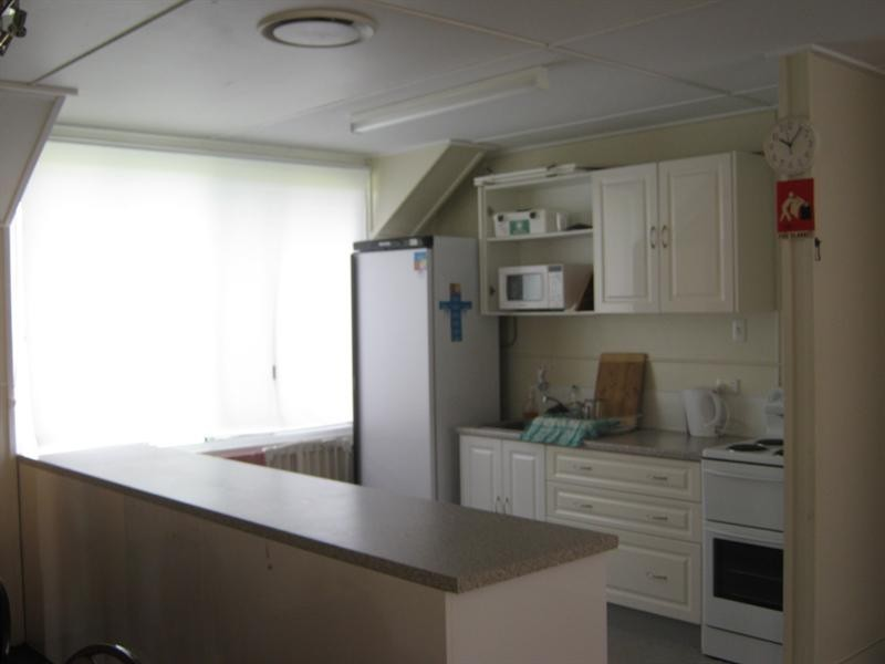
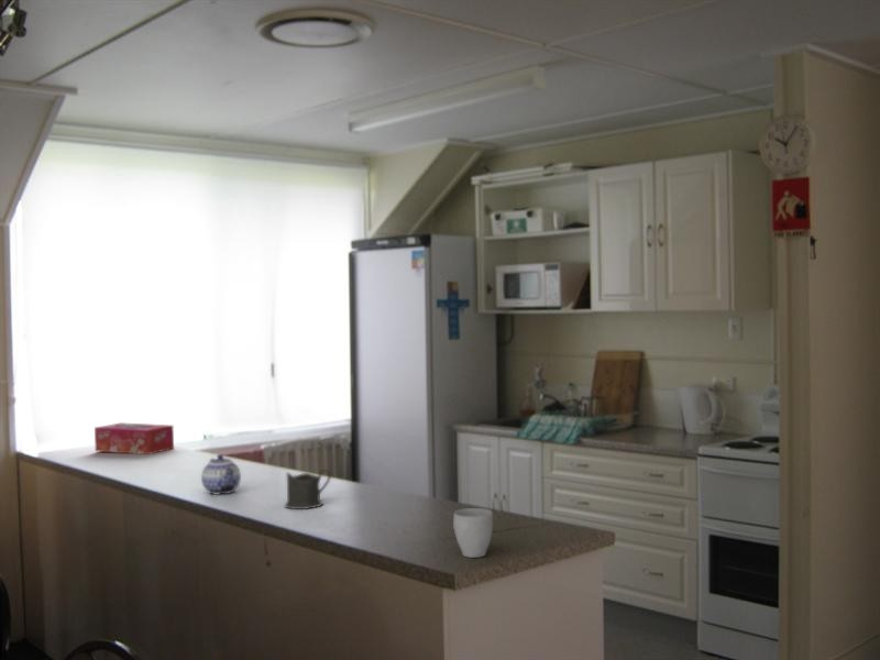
+ tissue box (134, 438)
+ teapot (220, 473)
+ cup (308, 486)
+ mug (470, 531)
